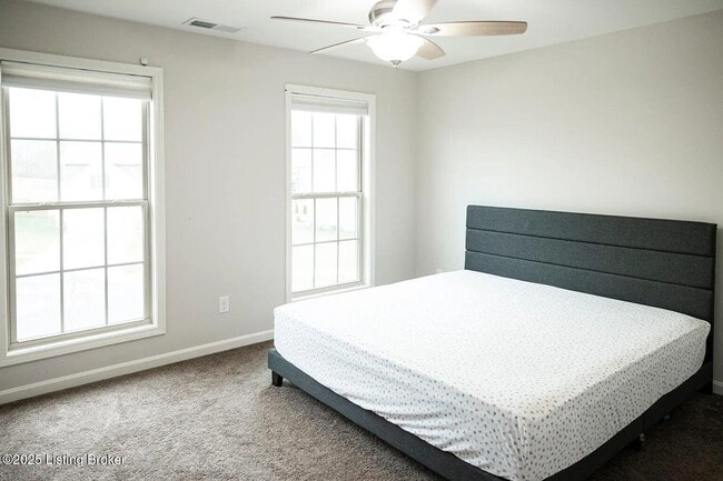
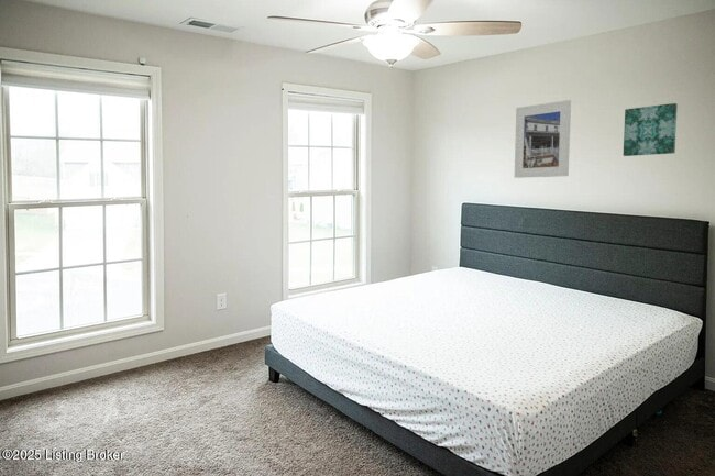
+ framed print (541, 141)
+ wall art (649, 130)
